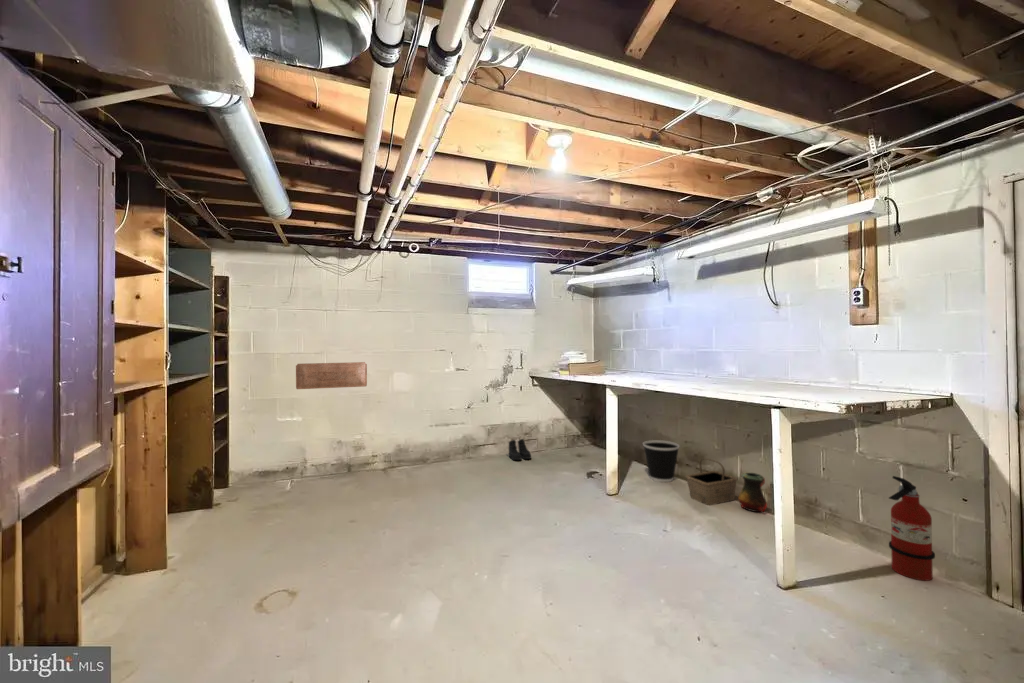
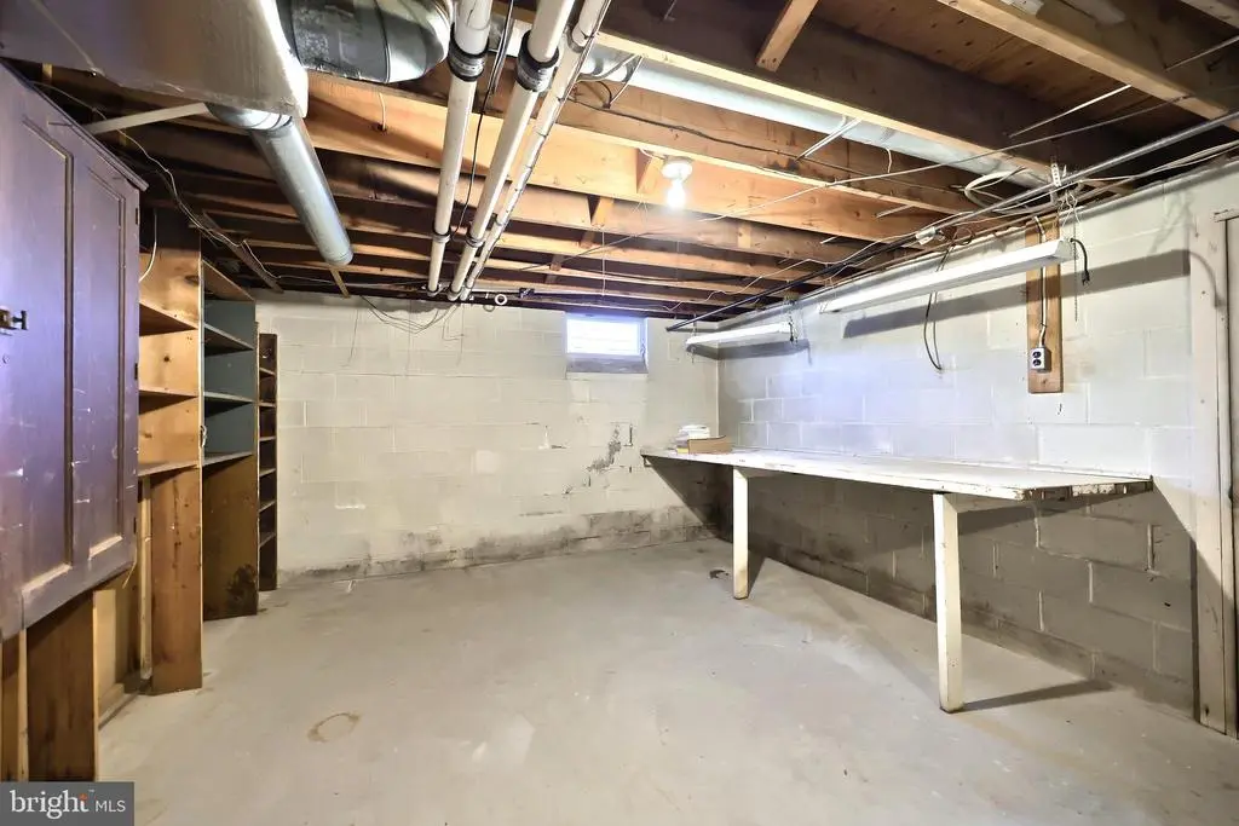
- boots (519, 449)
- wooden board (332, 375)
- fire extinguisher (907, 524)
- basket (711, 479)
- wastebasket (661, 461)
- vase (751, 491)
